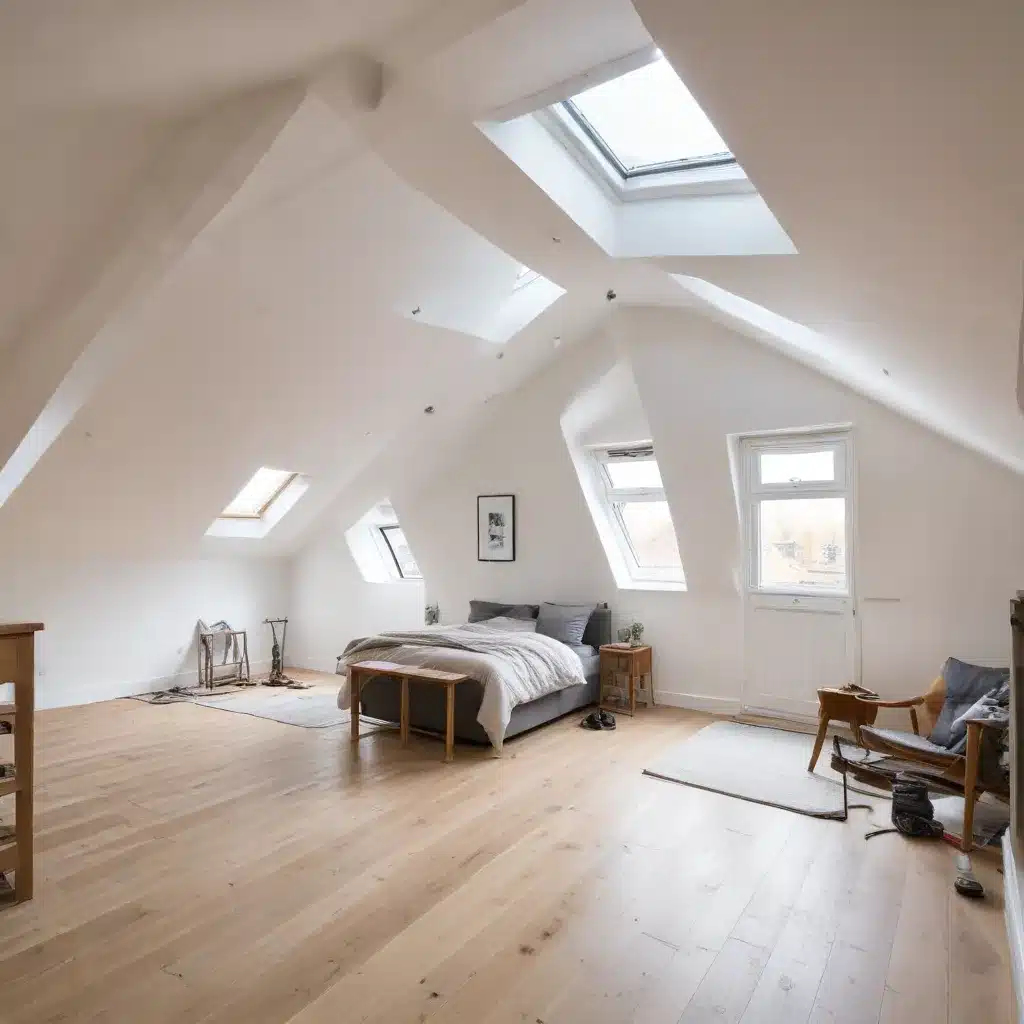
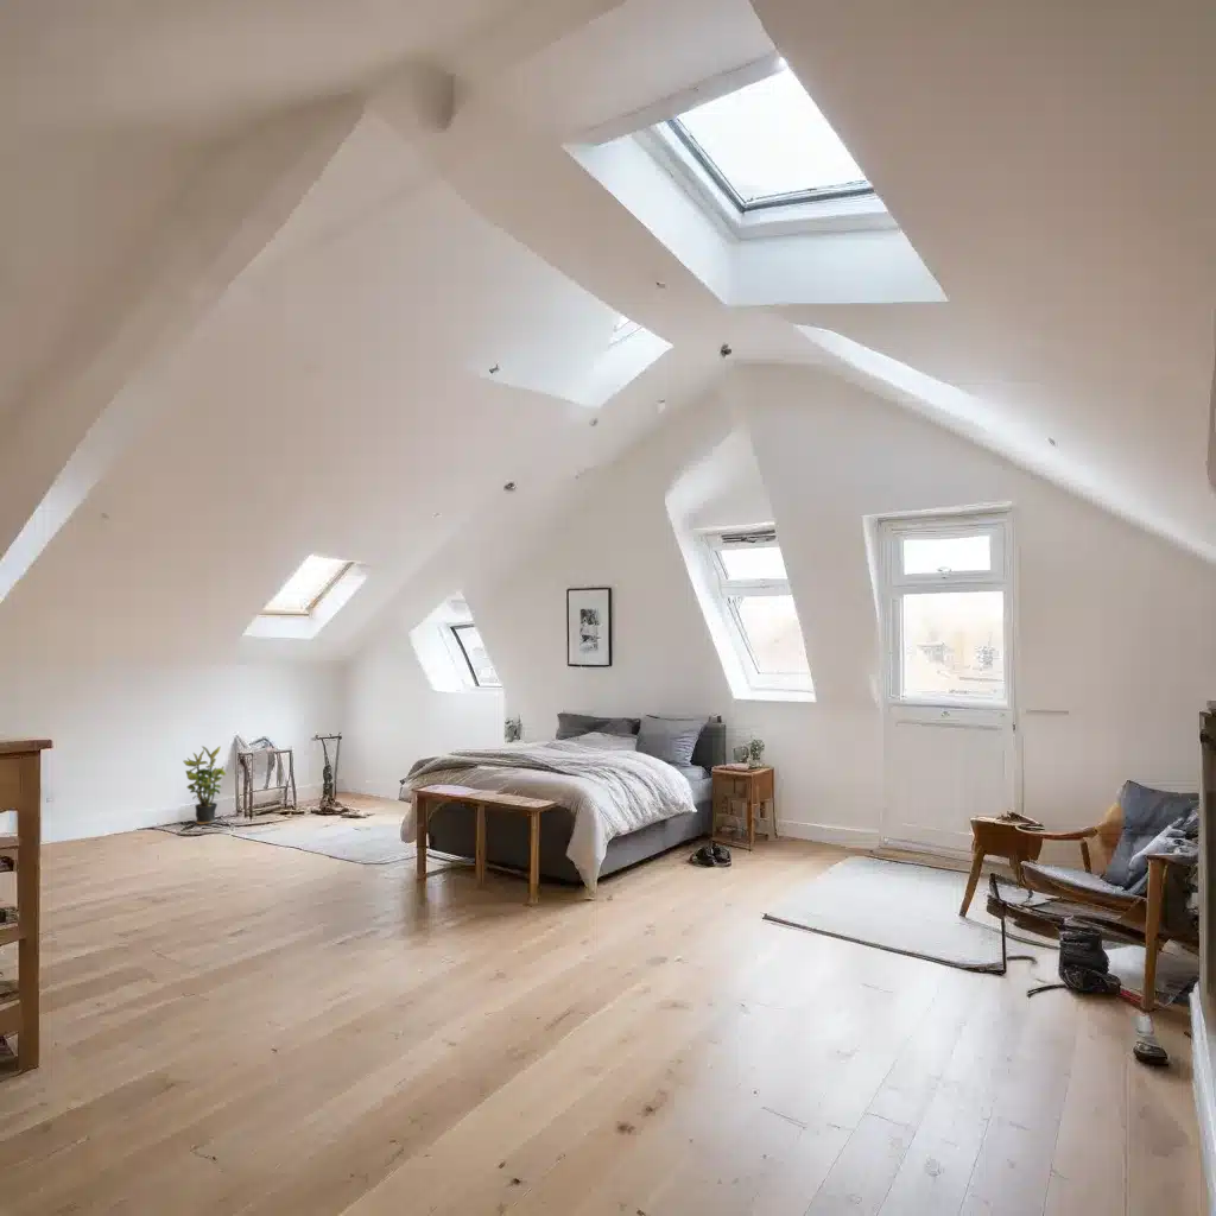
+ potted plant (203, 785)
